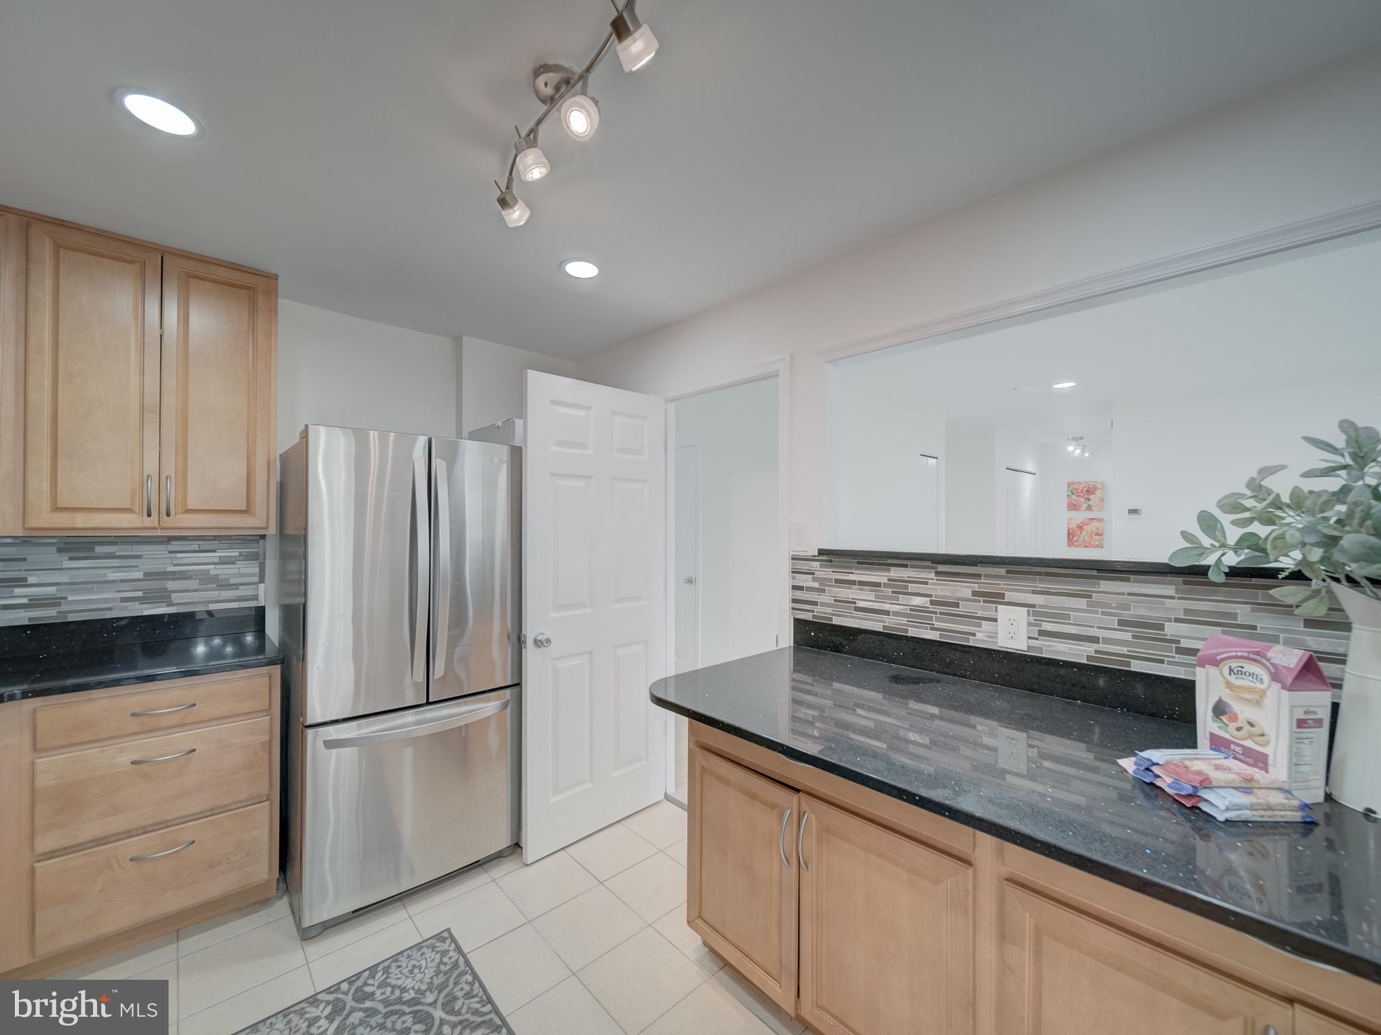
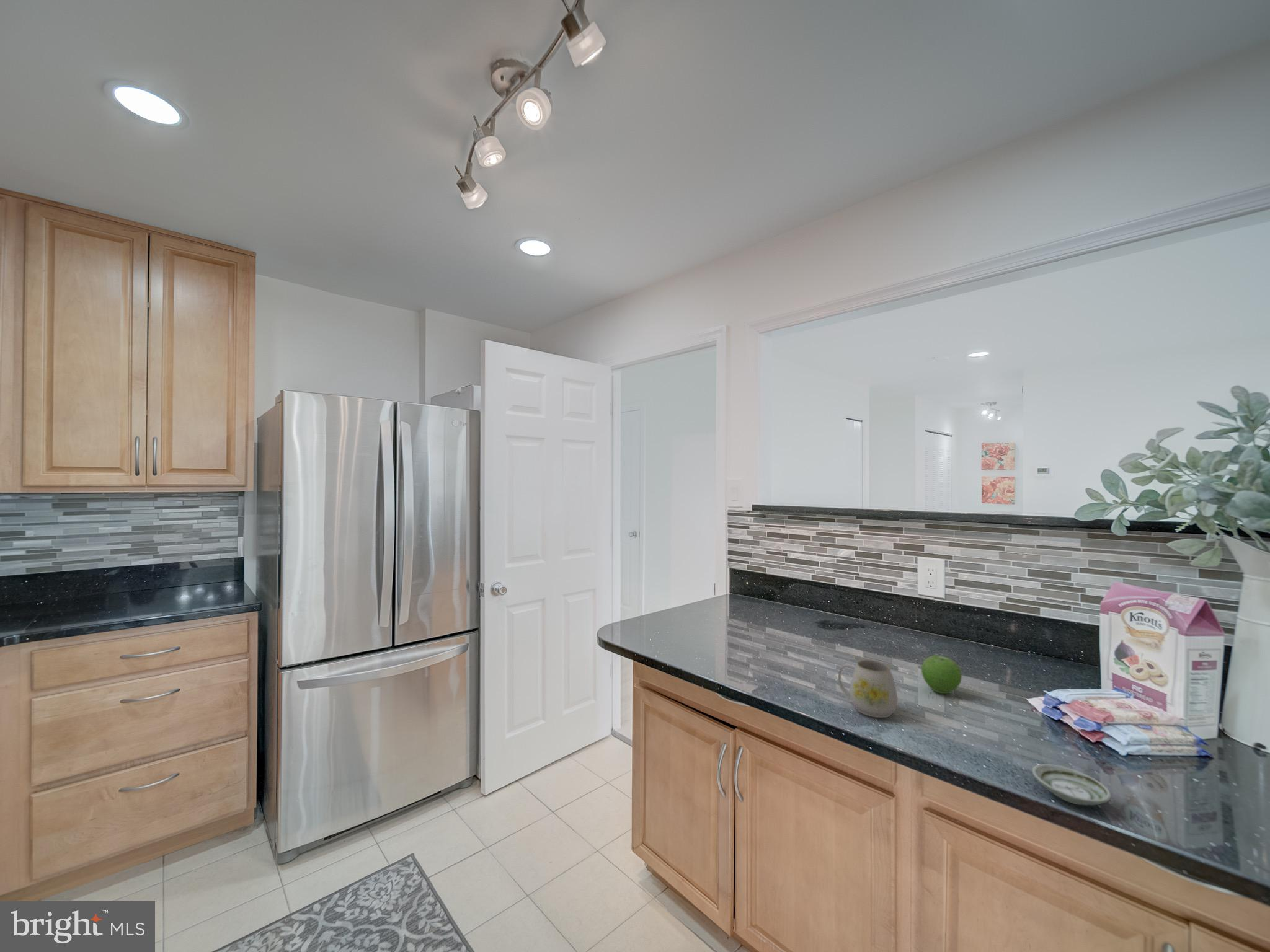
+ mug (866, 686)
+ saucer (1070, 788)
+ fruit (941, 674)
